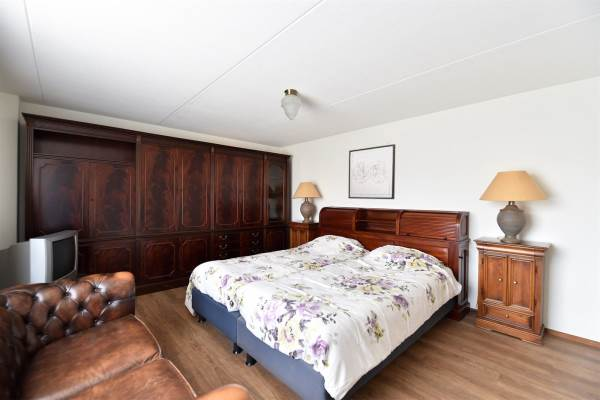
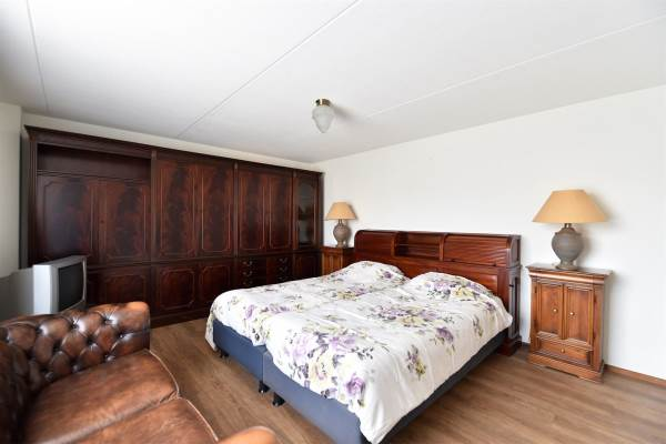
- wall art (370, 173)
